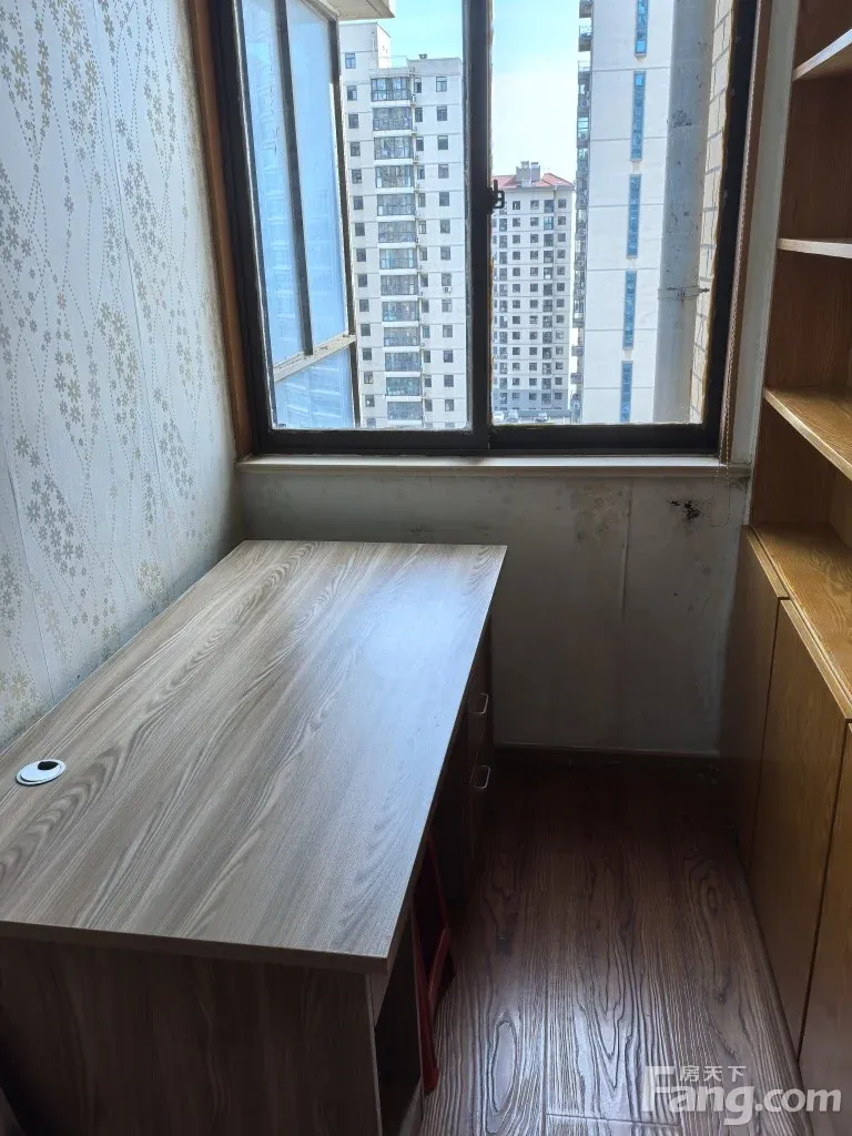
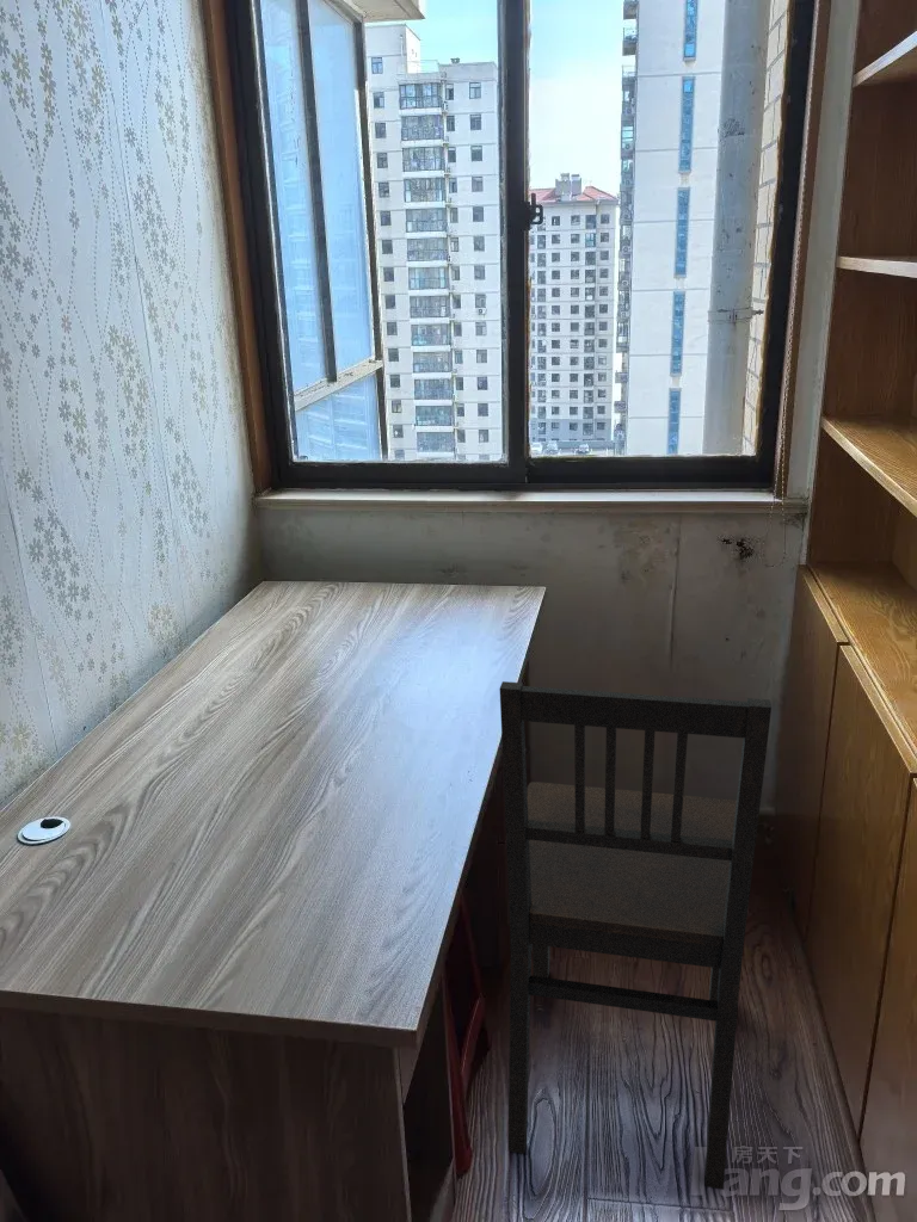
+ dining chair (629, 869)
